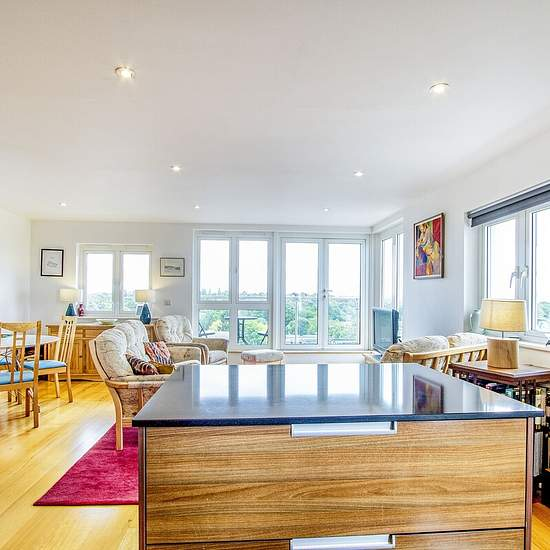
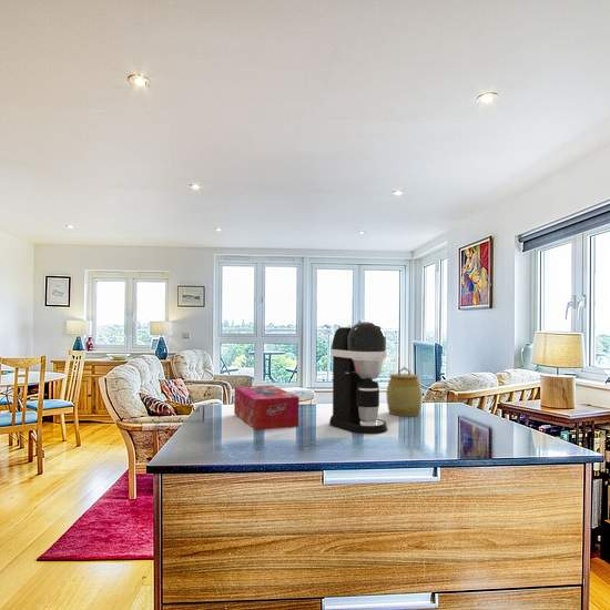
+ jar (404, 389)
+ tissue box (264, 405)
+ coffee maker (357, 374)
